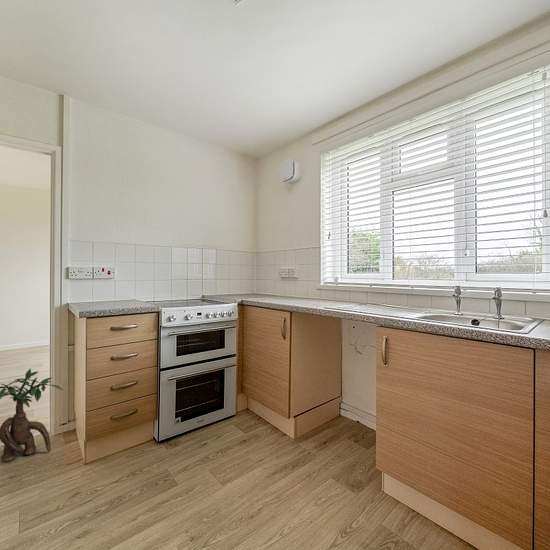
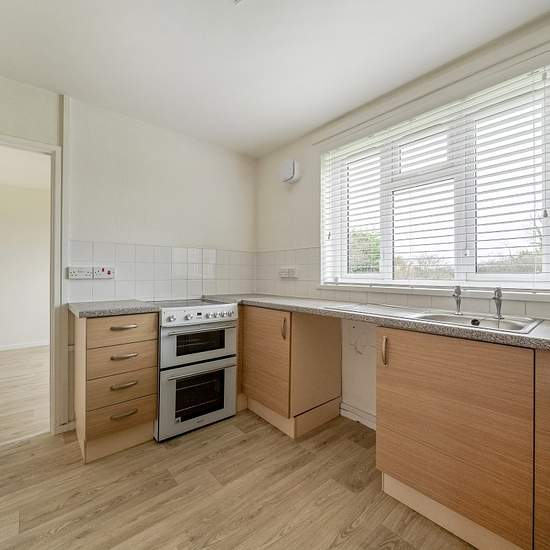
- decorative plant (25, 413)
